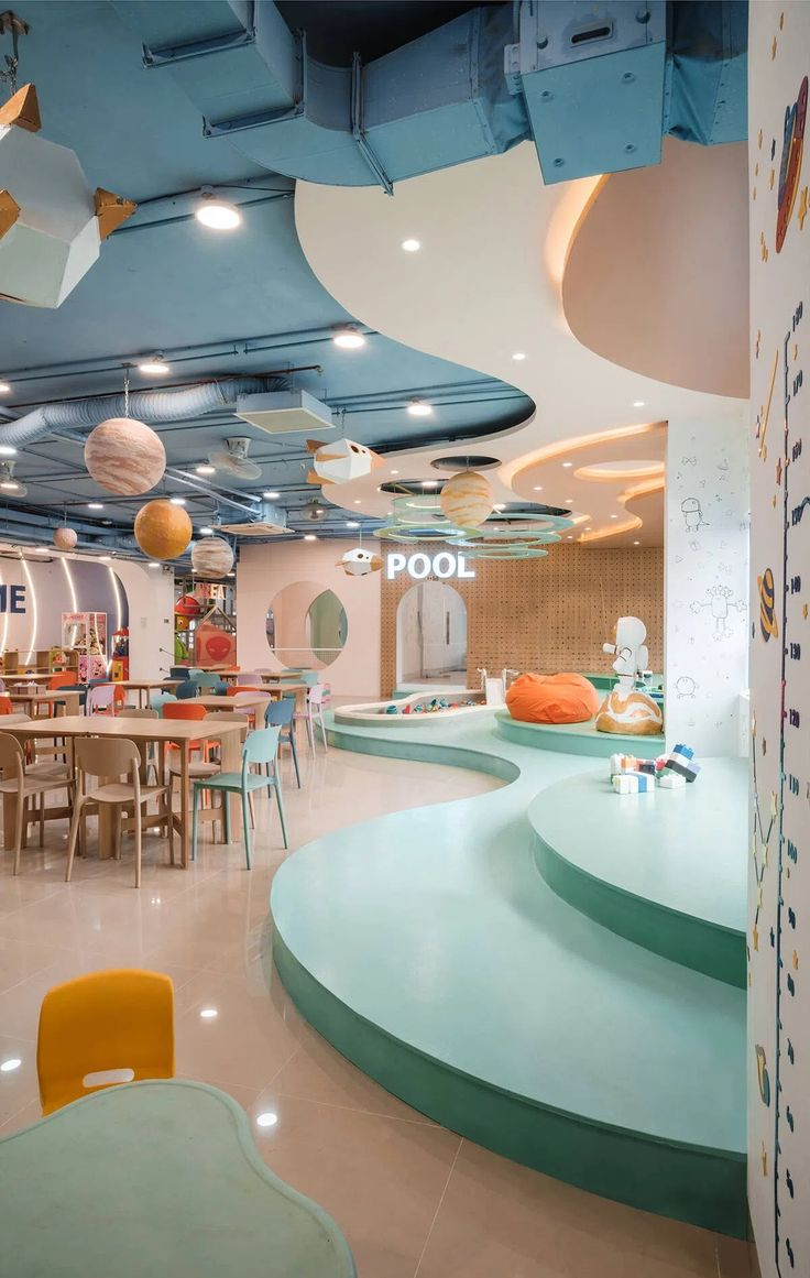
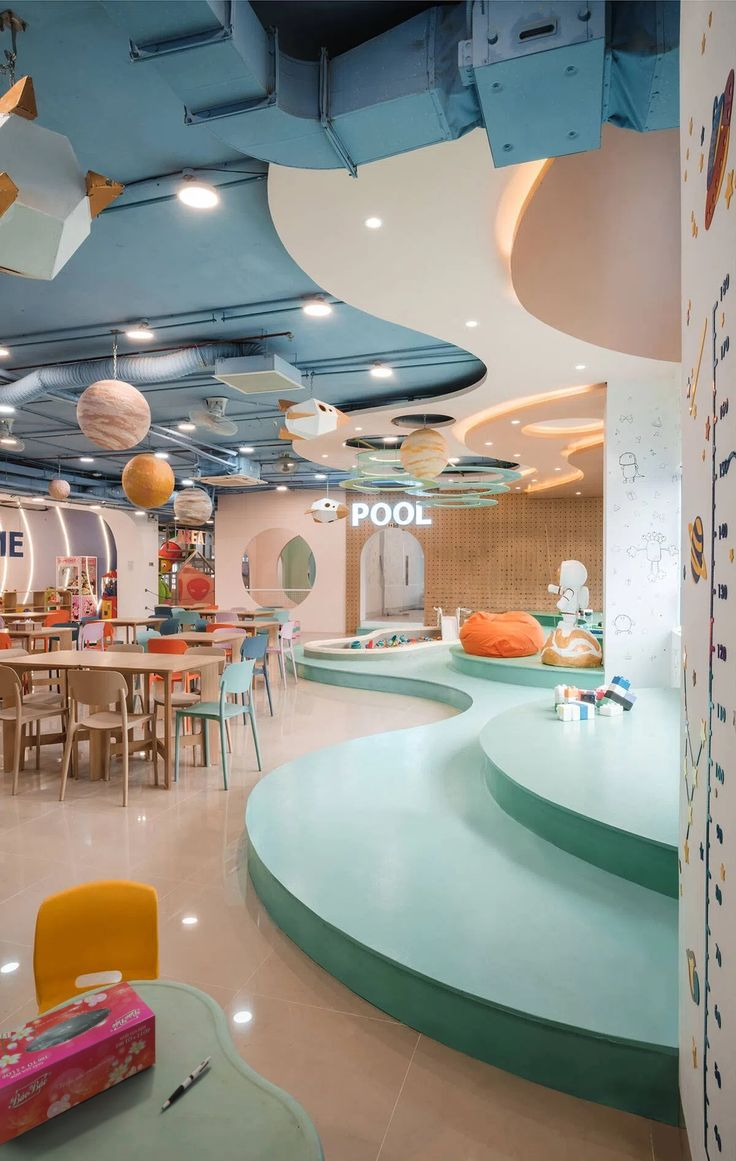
+ pen (187, 1082)
+ tissue box (69, 1053)
